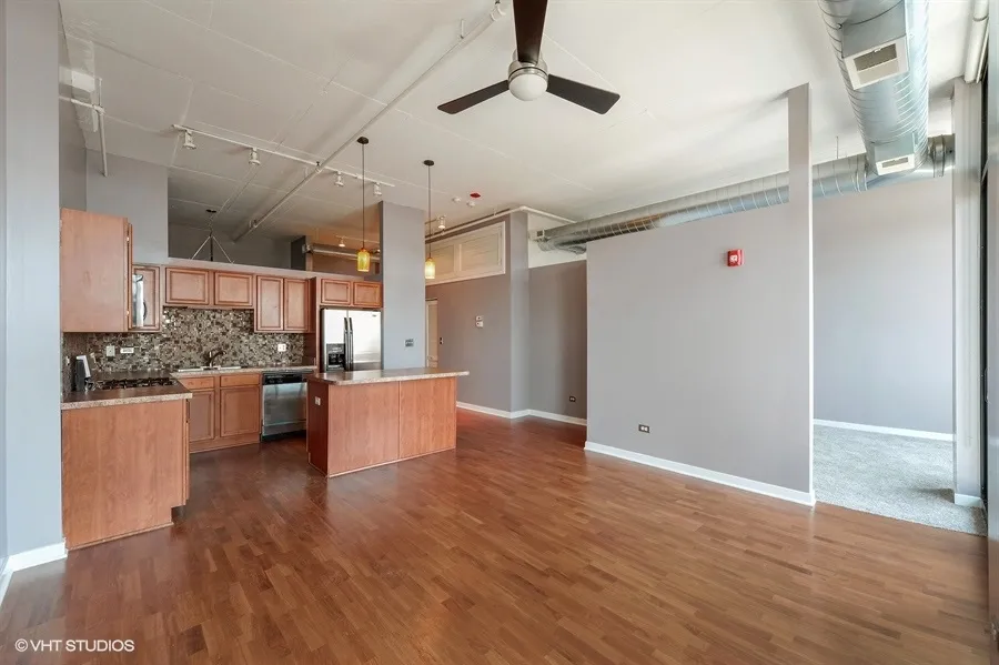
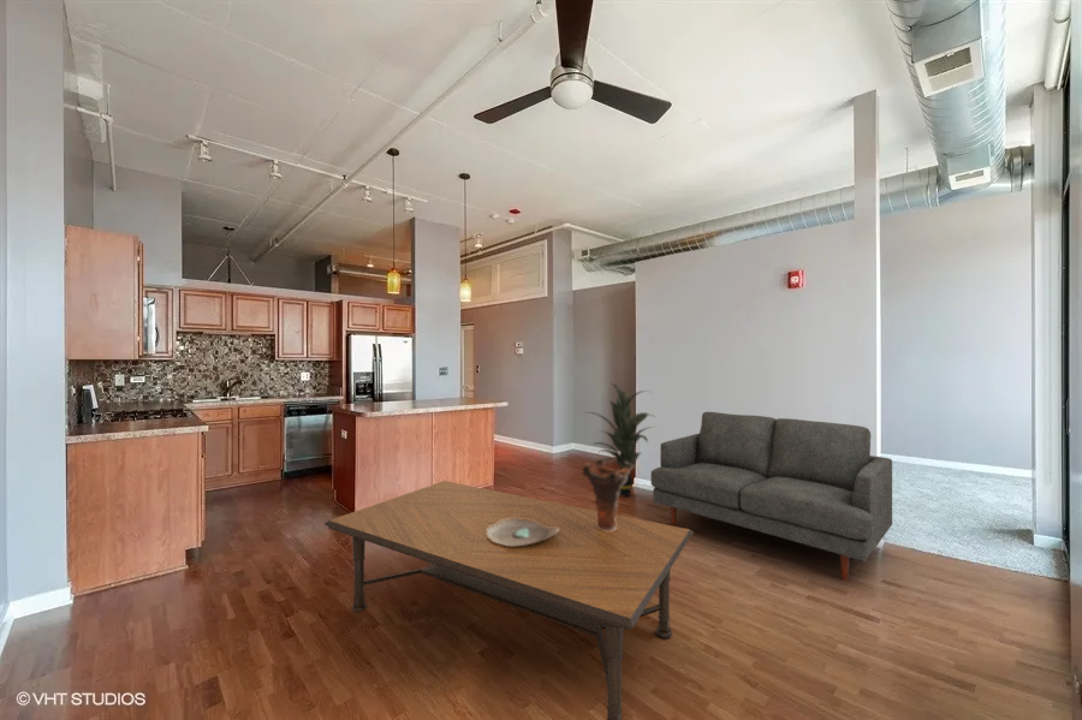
+ dining table (504, 572)
+ indoor plant (622, 438)
+ decorative bowl (521, 529)
+ sofa (762, 478)
+ vase (607, 493)
